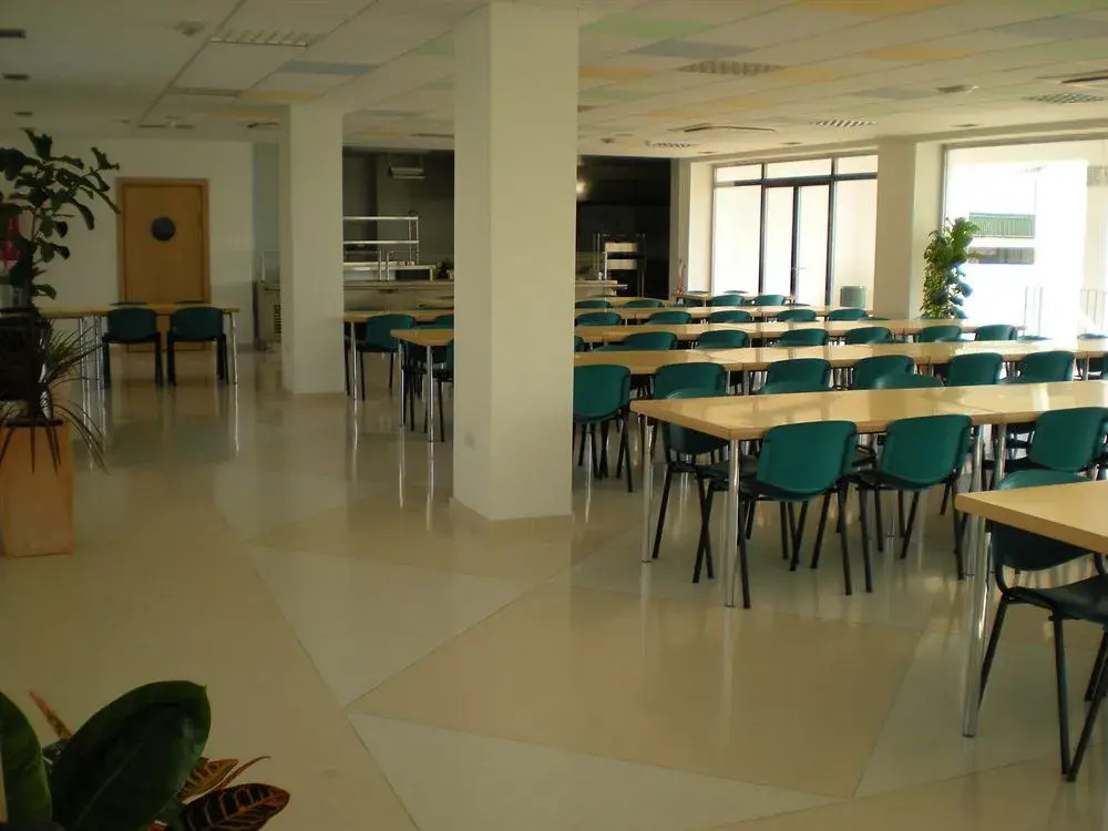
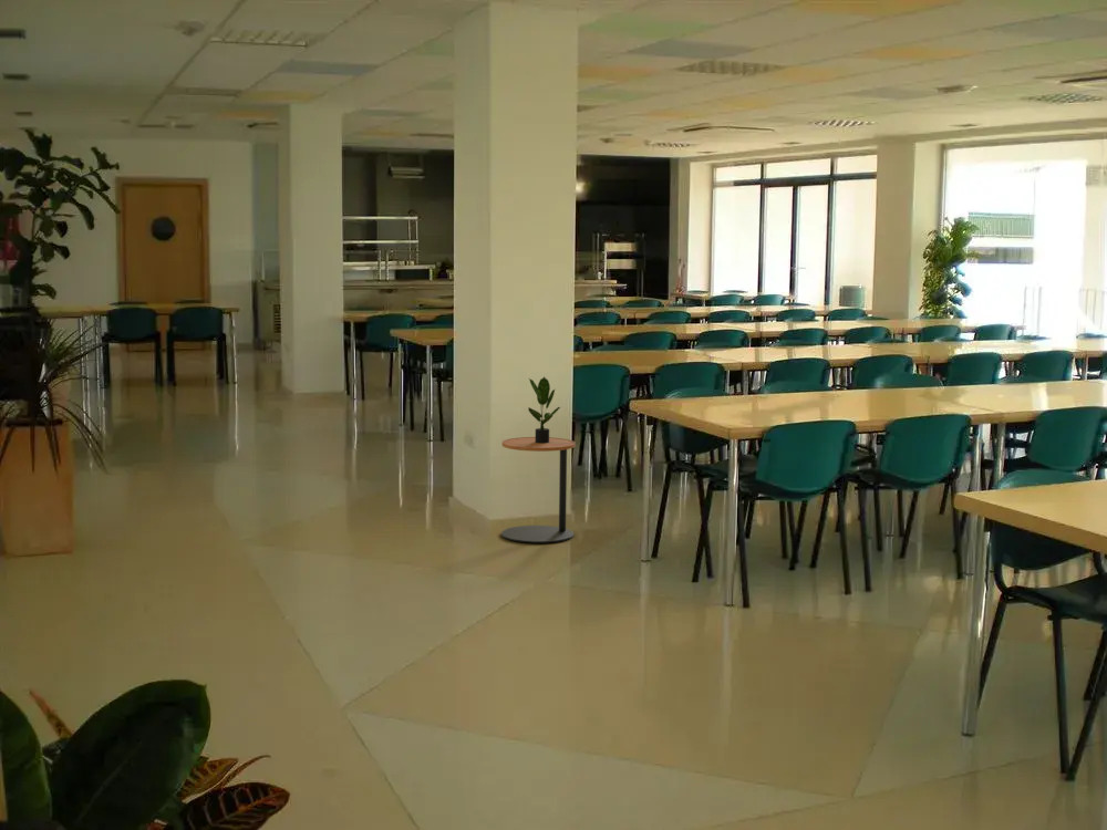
+ side table (559, 488)
+ potted plant (540, 408)
